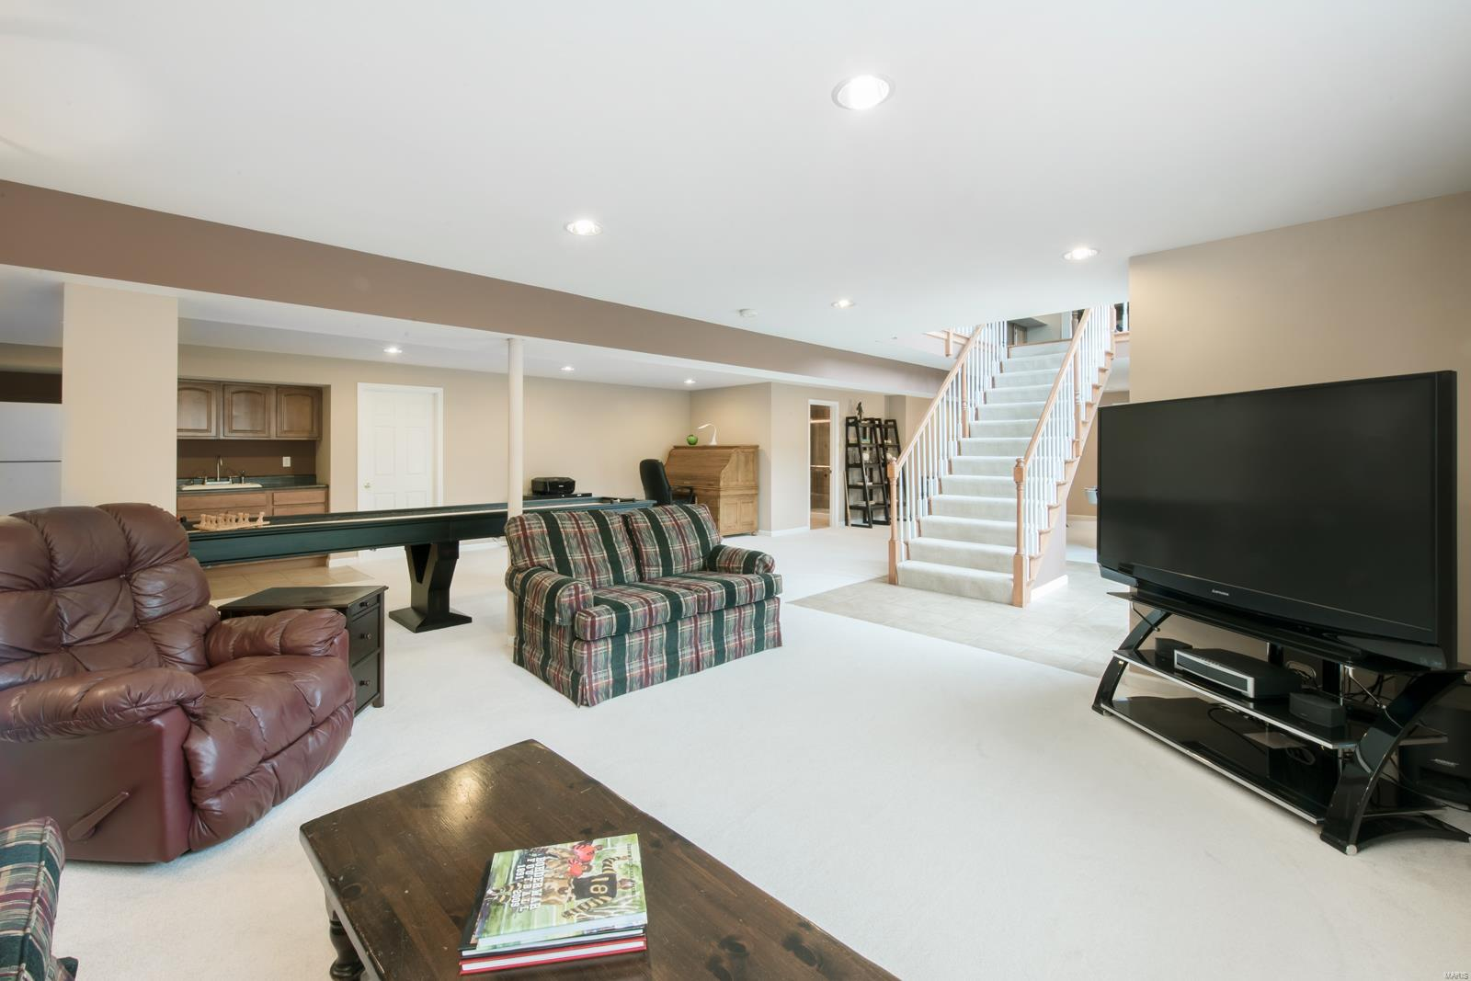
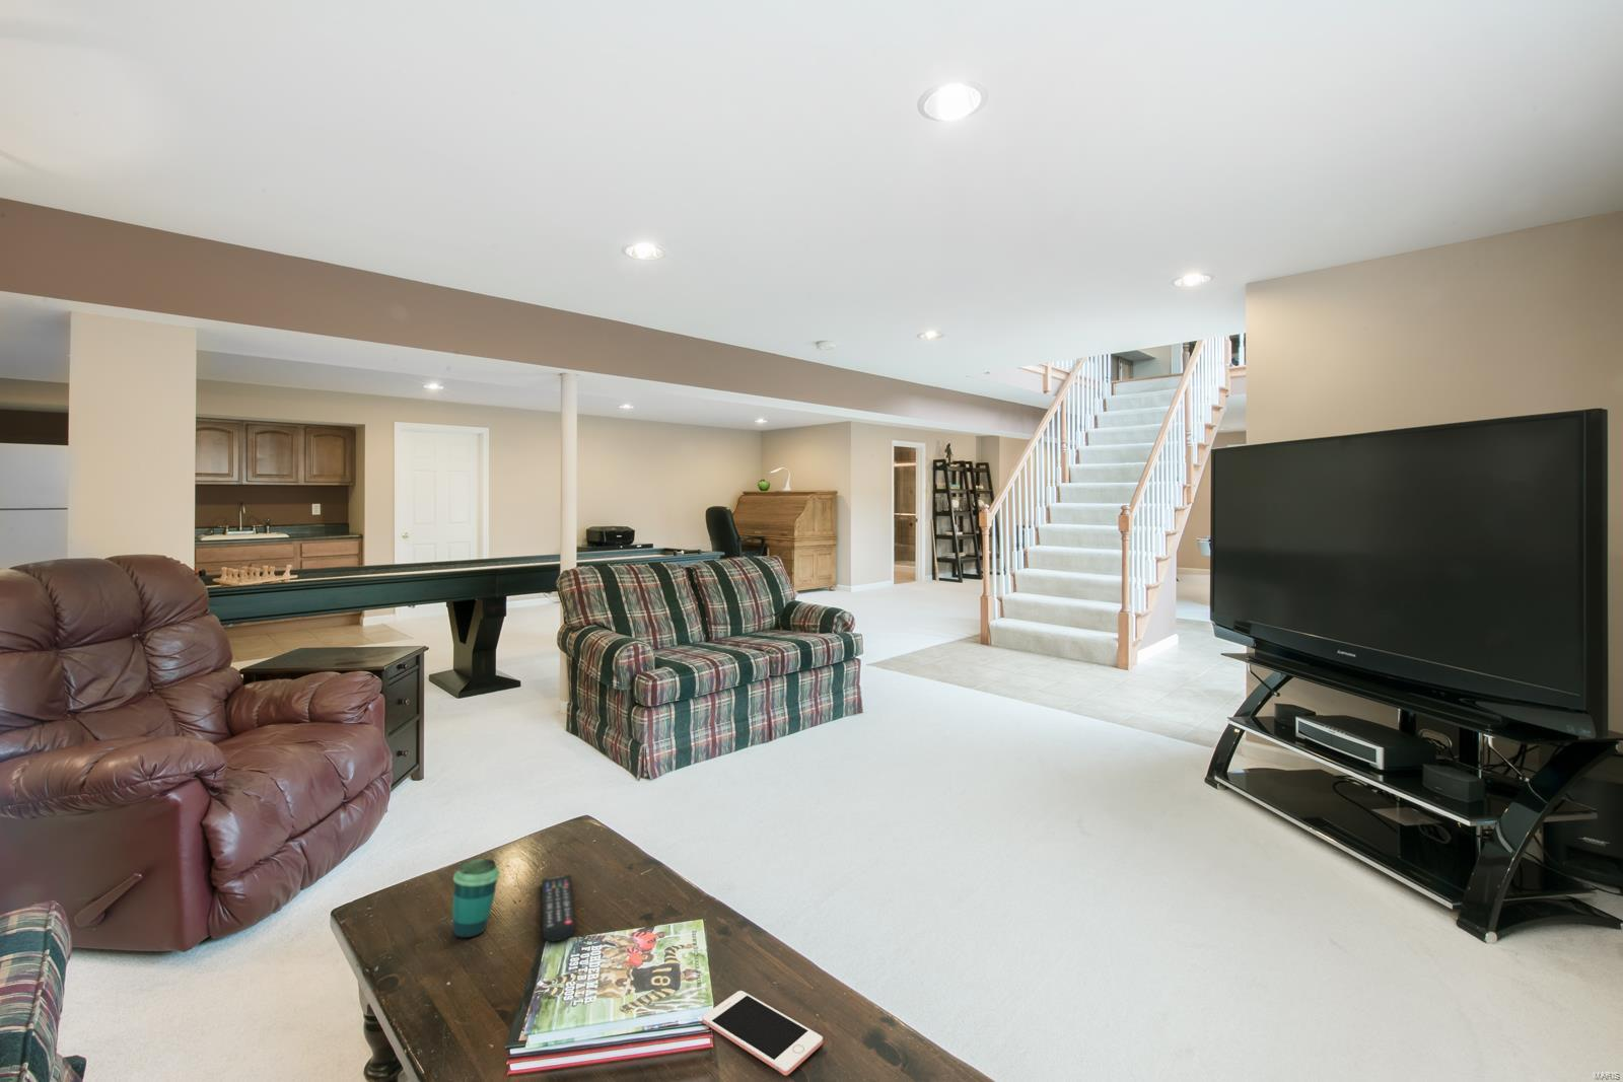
+ remote control (557, 904)
+ cell phone (761, 1029)
+ cup (476, 897)
